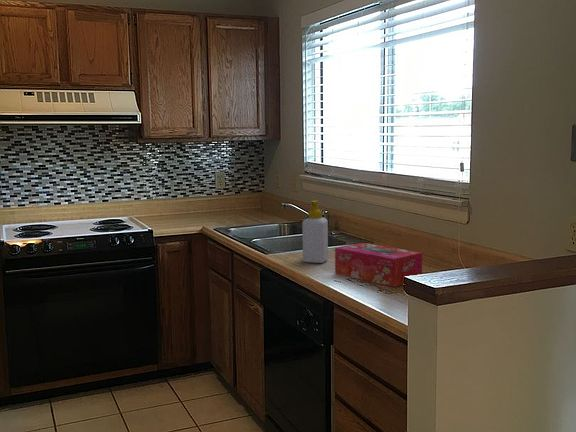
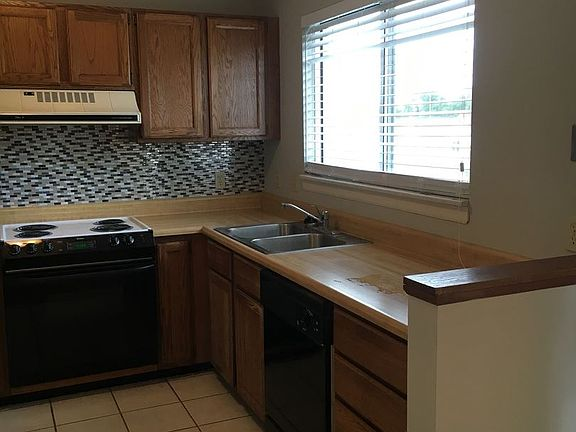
- tissue box (377, 263)
- soap bottle (315, 231)
